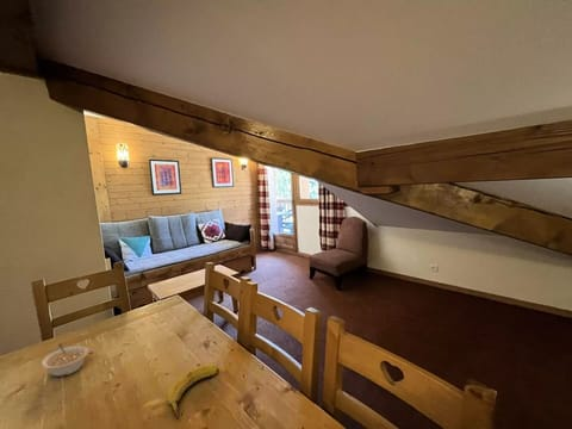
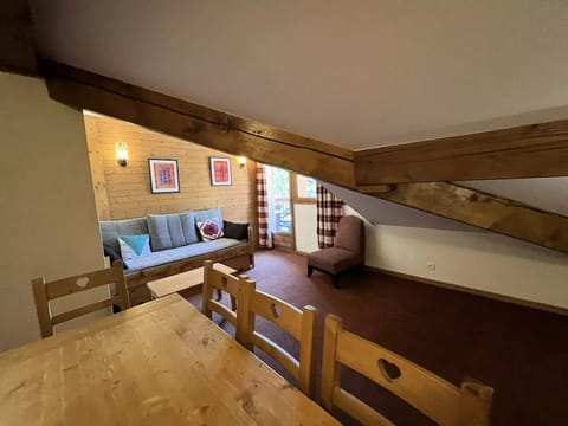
- banana (189, 386)
- legume (64, 360)
